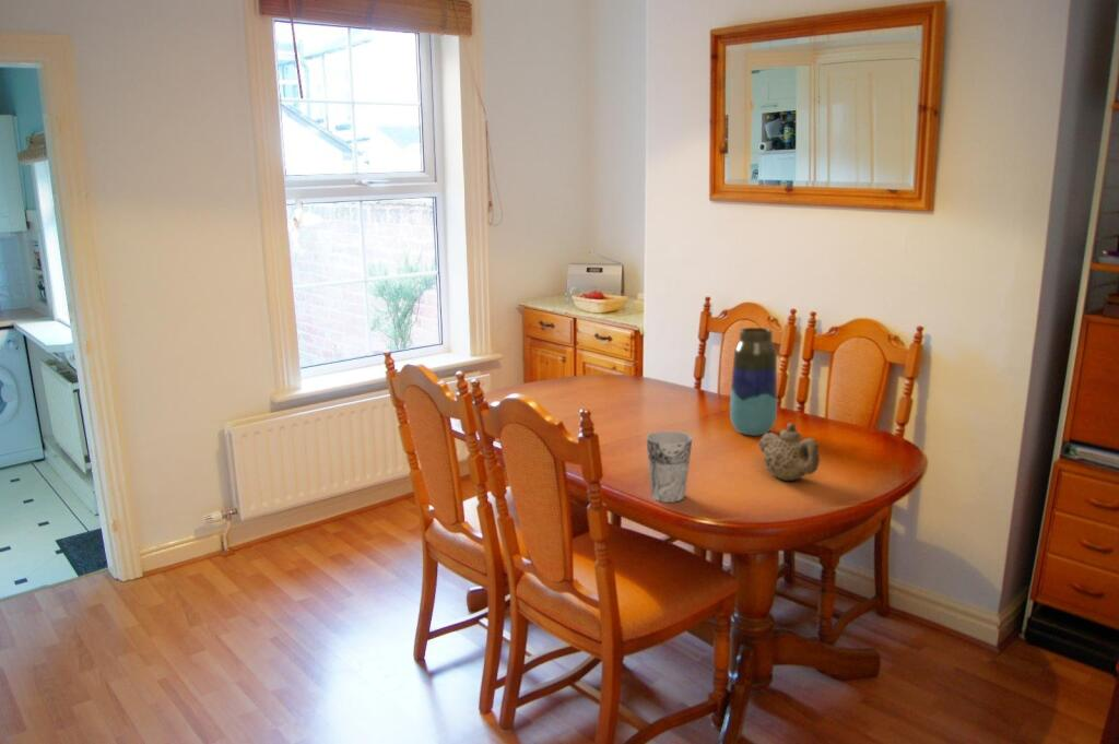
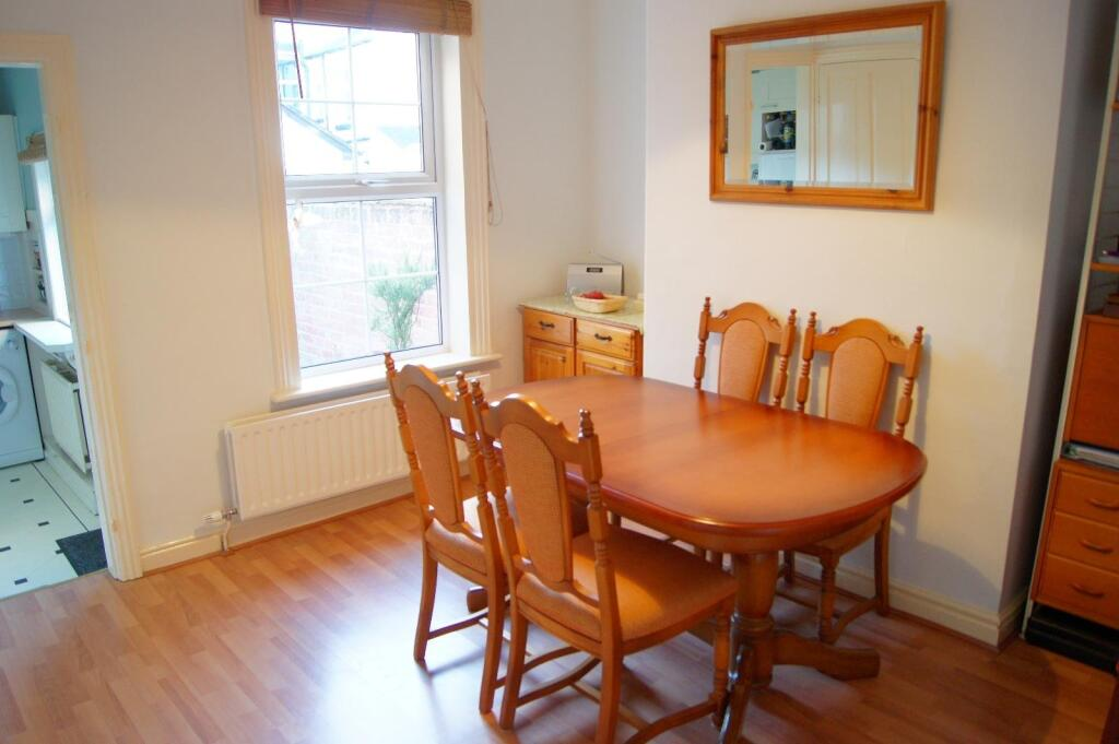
- cup (668, 467)
- teapot (789, 451)
- vase (754, 381)
